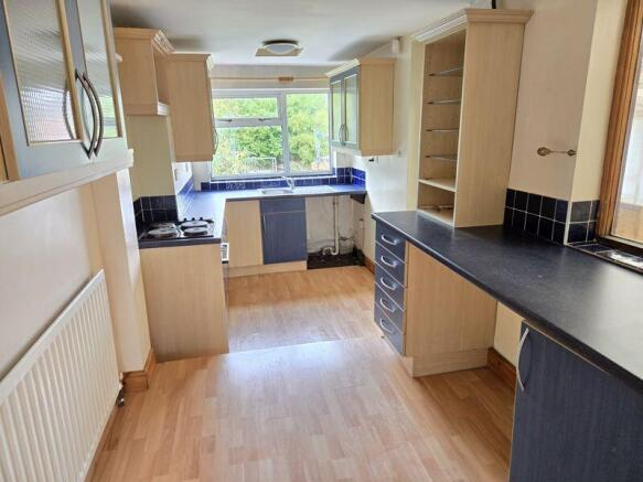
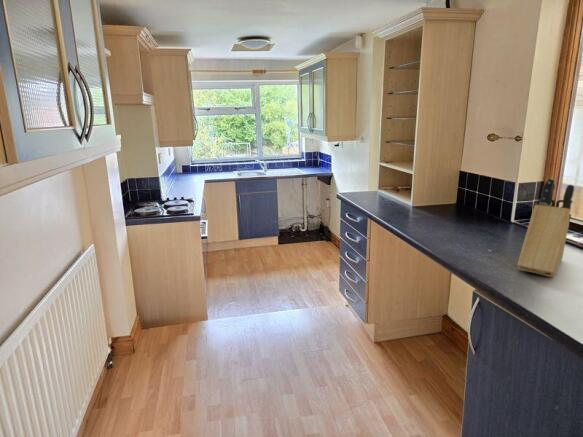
+ knife block (548, 223)
